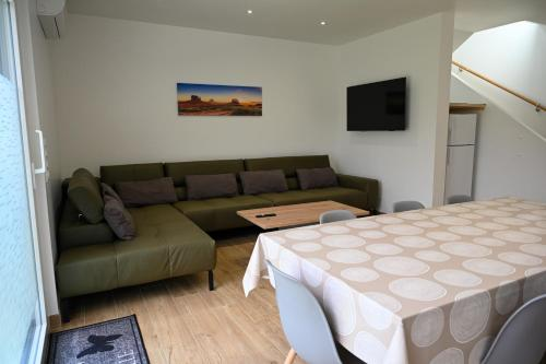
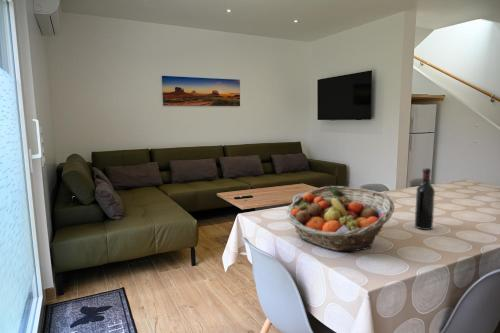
+ fruit basket (337, 215)
+ wine bottle (425, 198)
